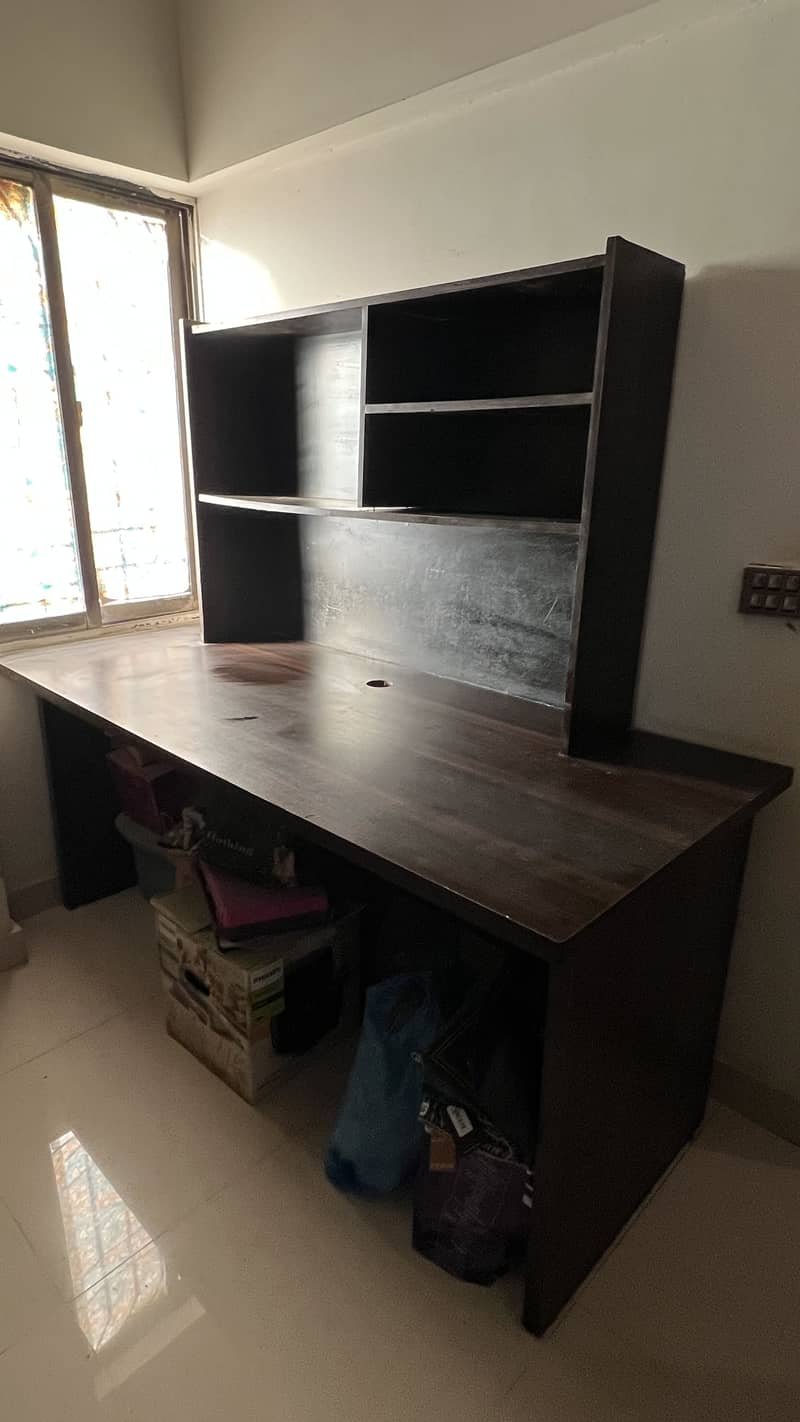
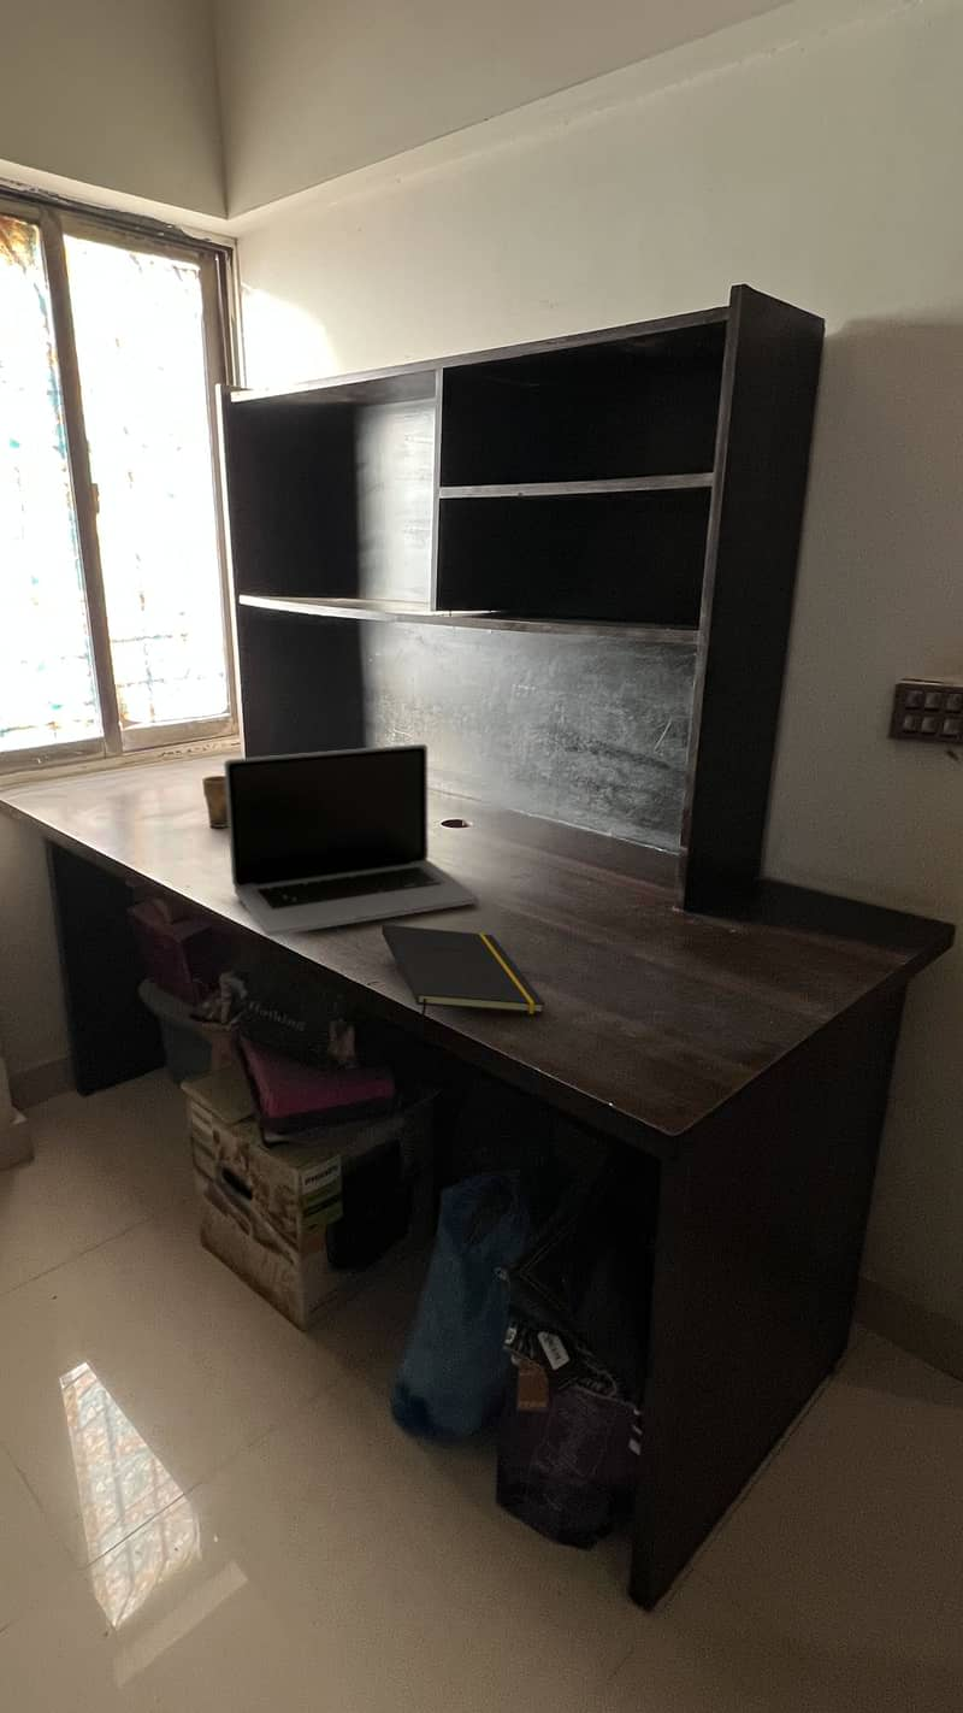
+ cup (218, 795)
+ notepad (457, 966)
+ laptop (354, 832)
